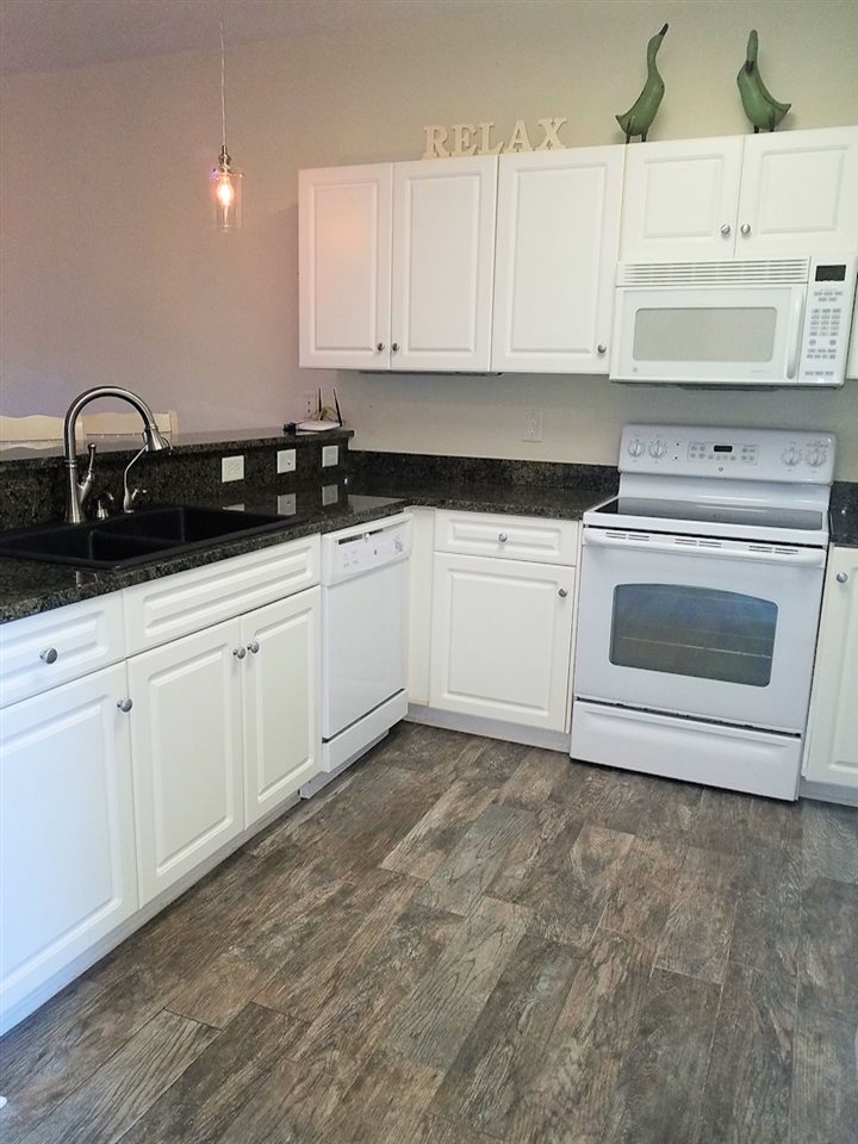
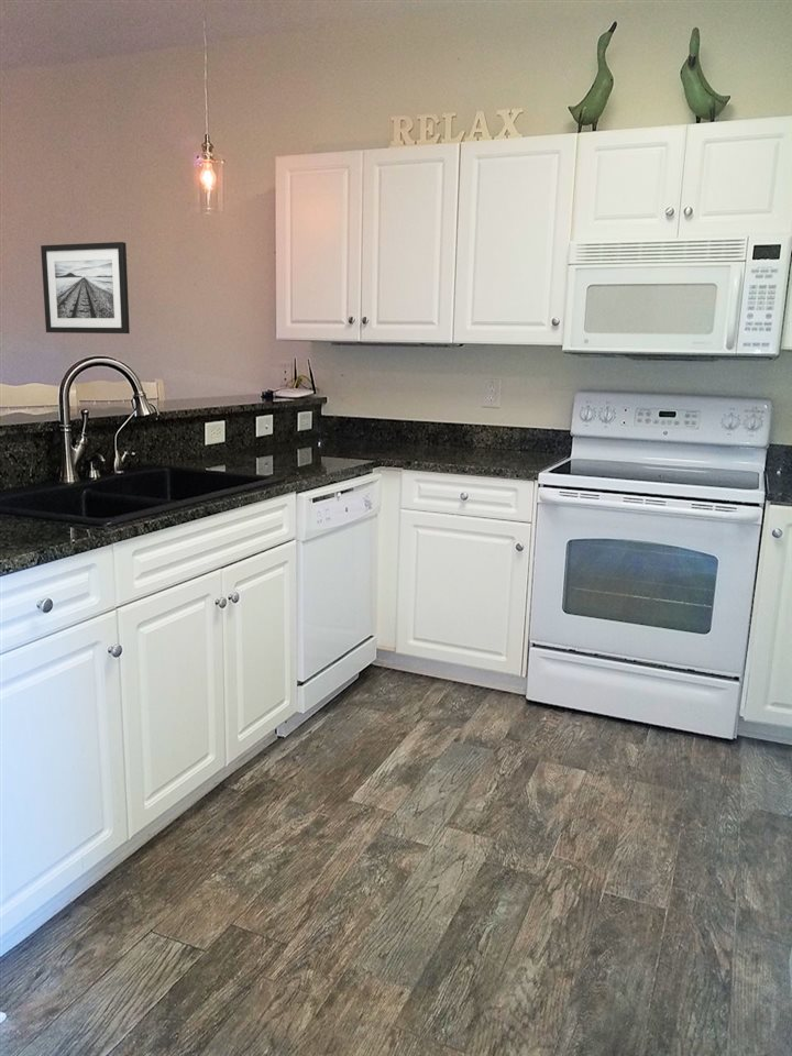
+ wall art (84, 288)
